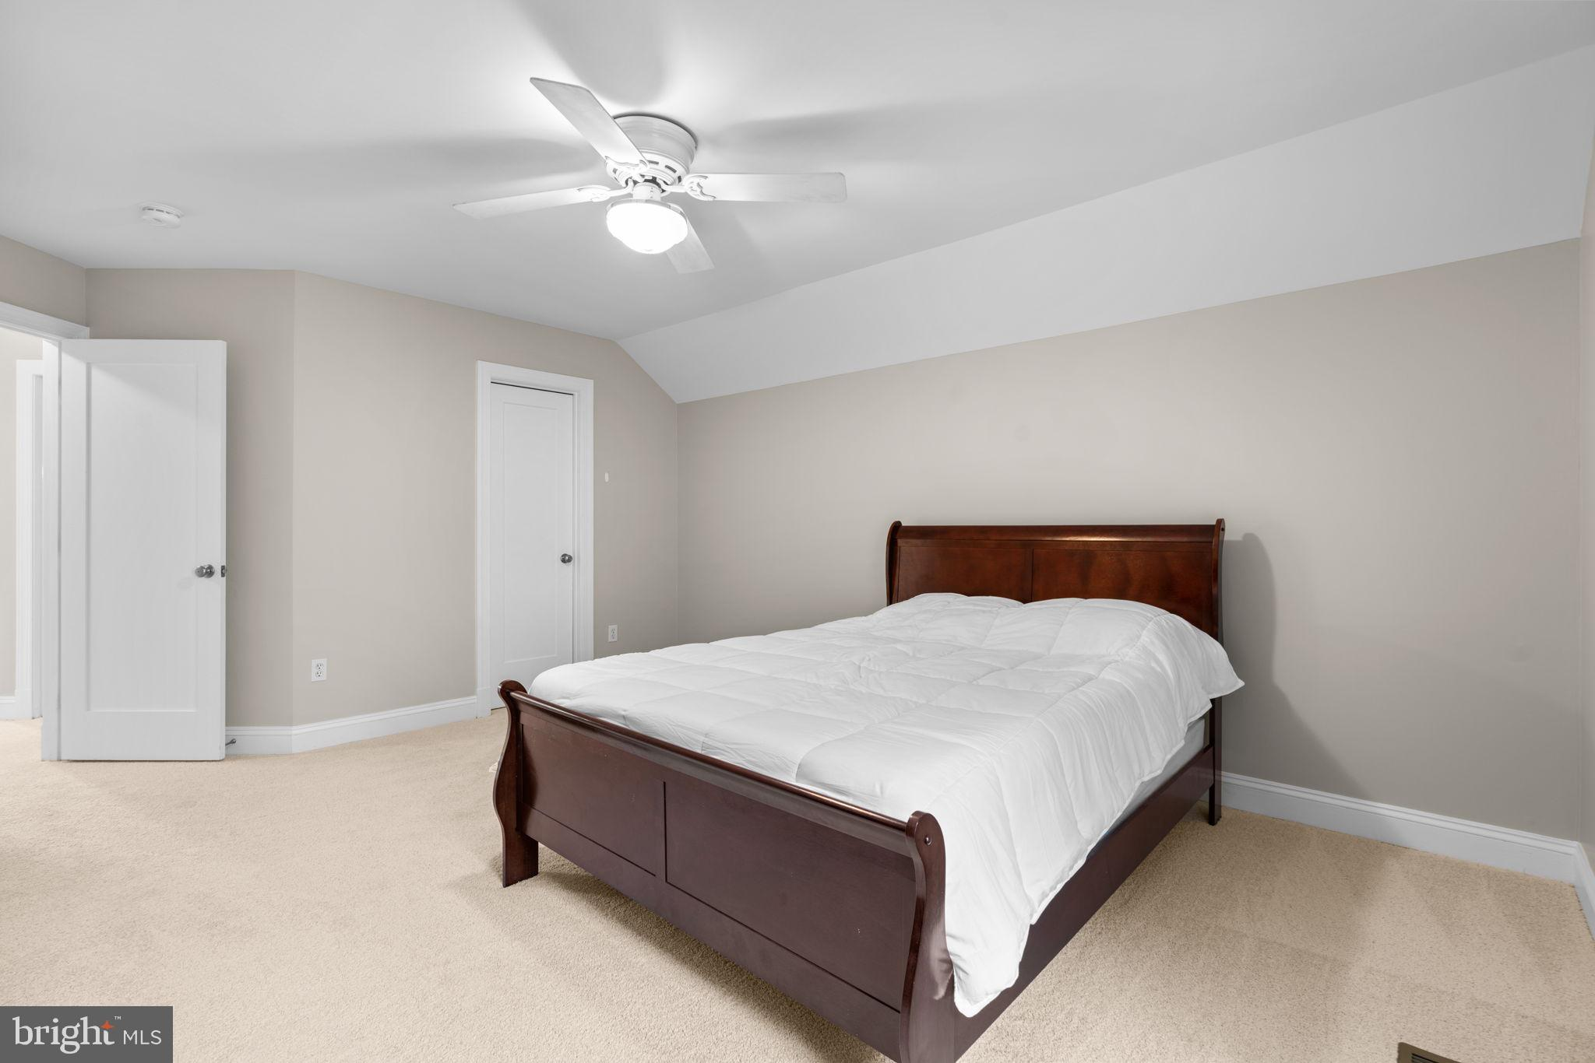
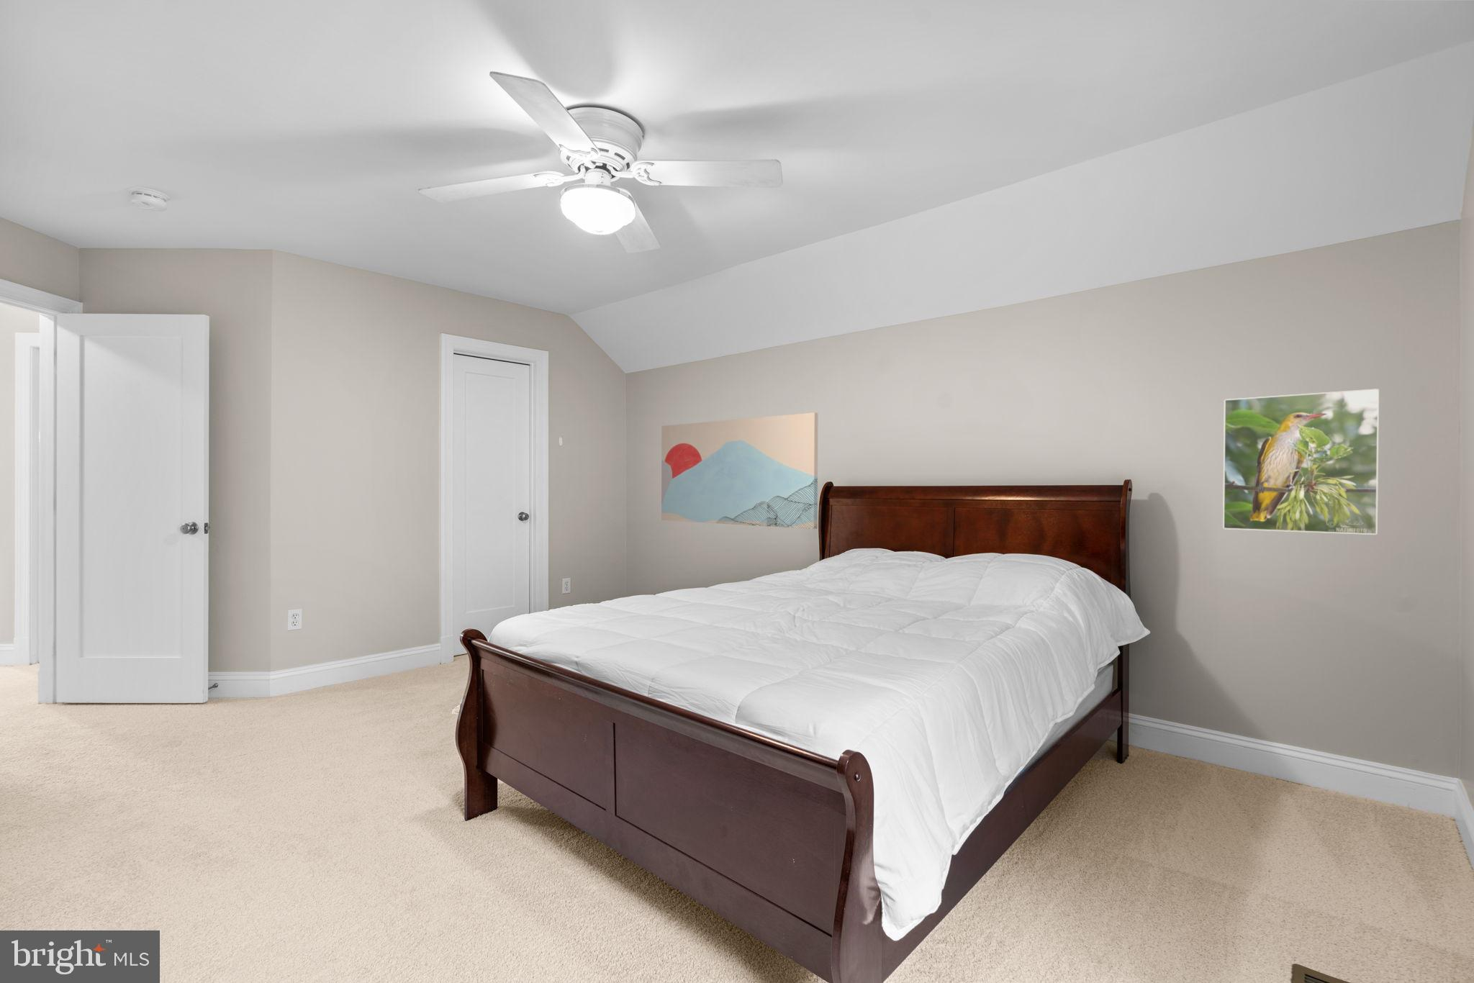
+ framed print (1296, 463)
+ wall art (732, 472)
